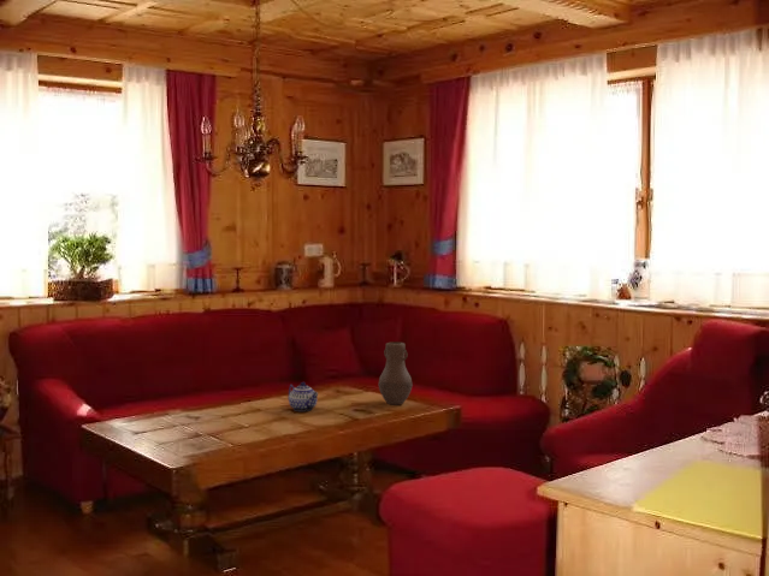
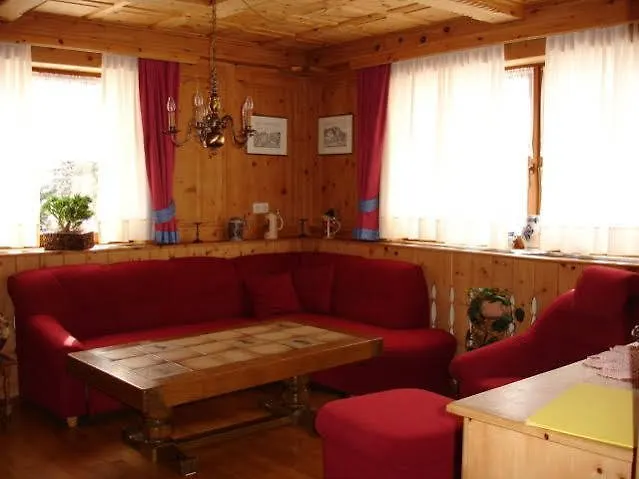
- vase (395, 373)
- teapot (302, 396)
